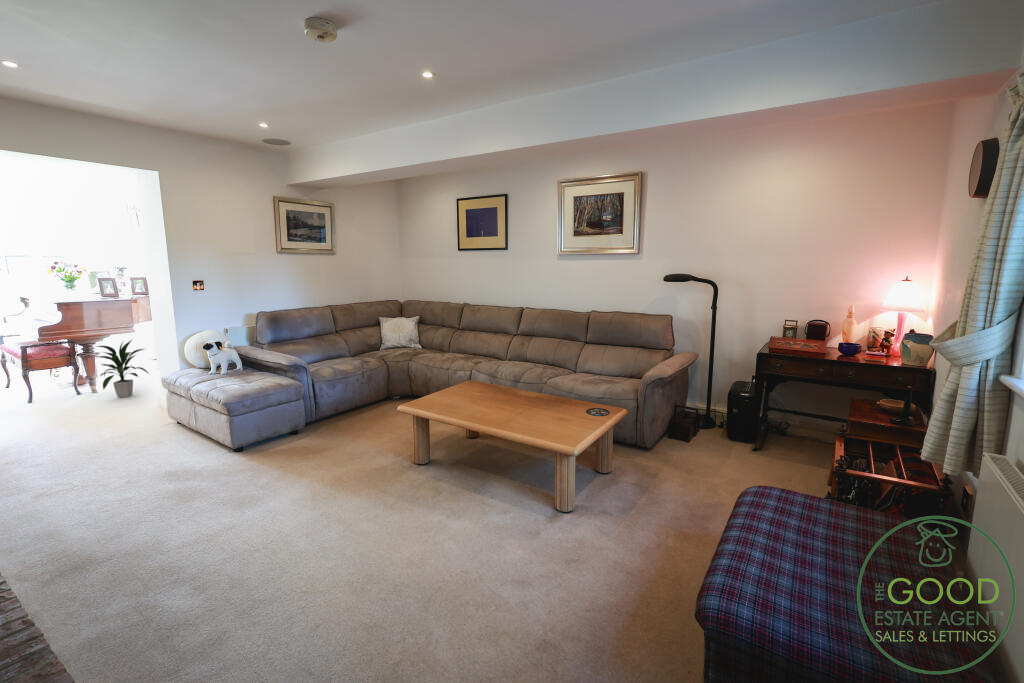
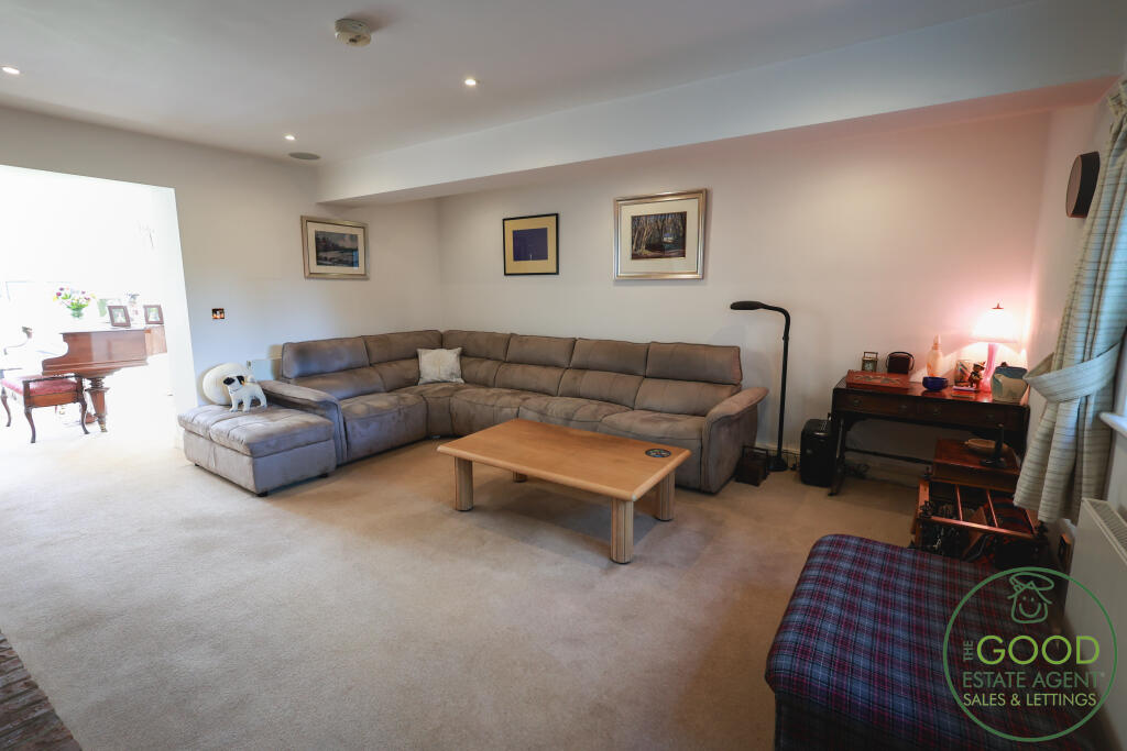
- indoor plant (119, 368)
